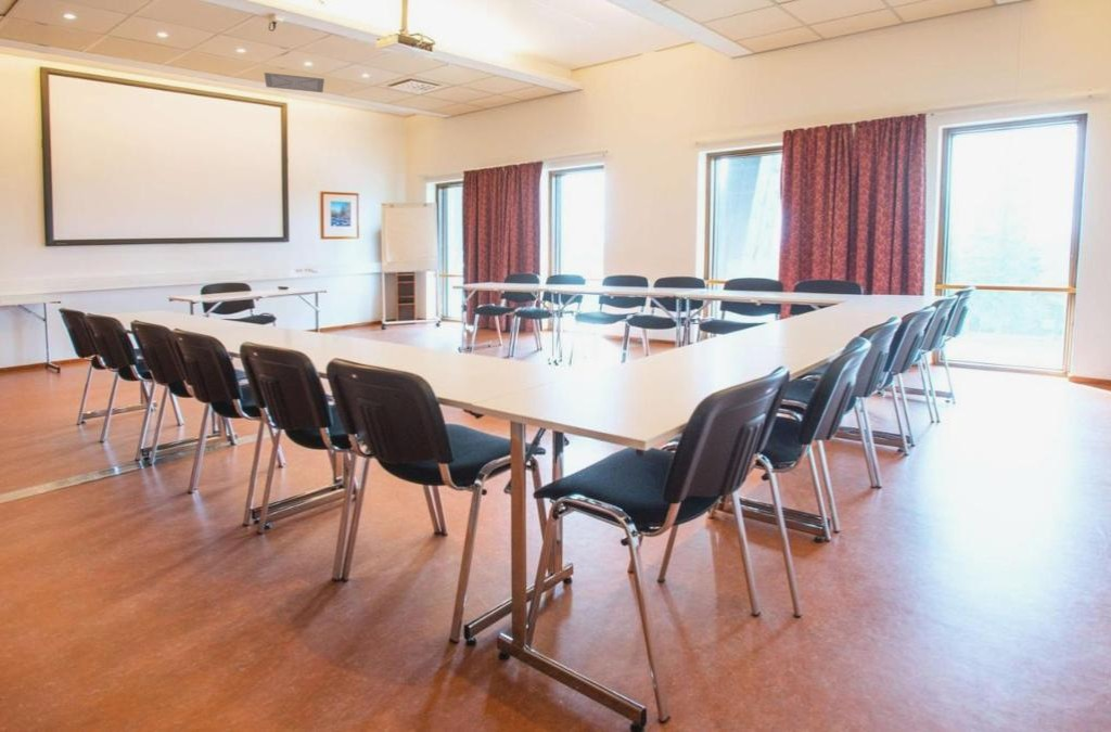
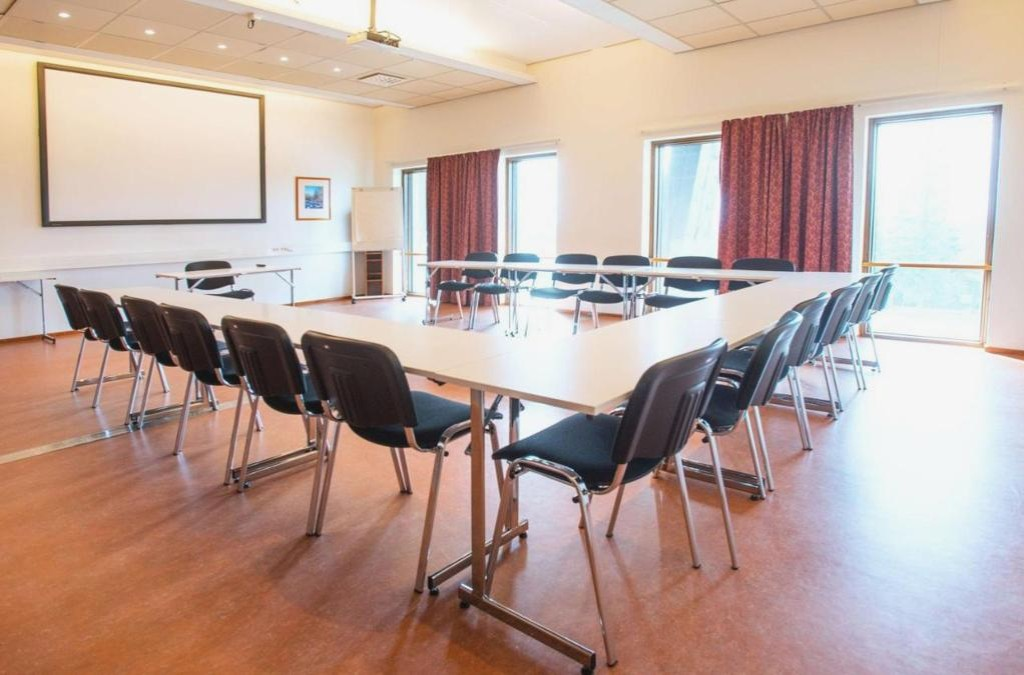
- ceiling vent (294, 82)
